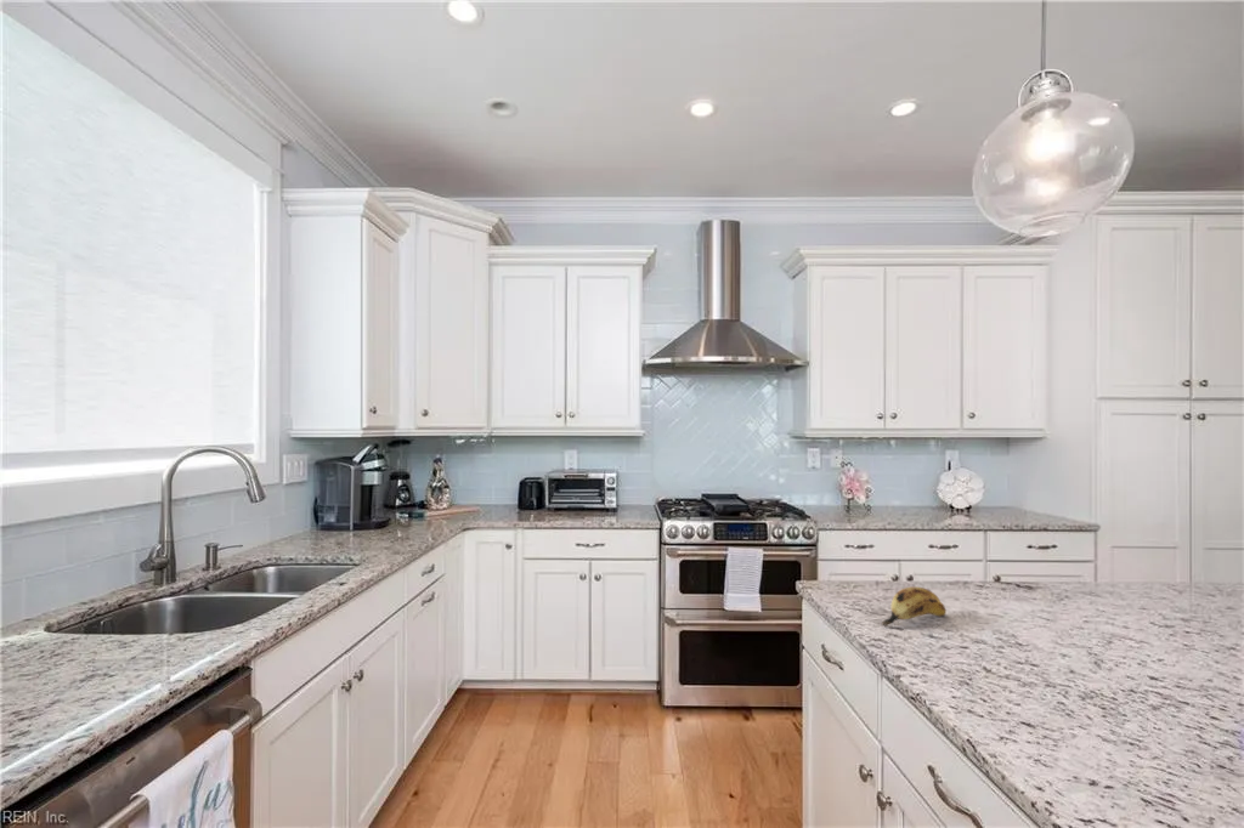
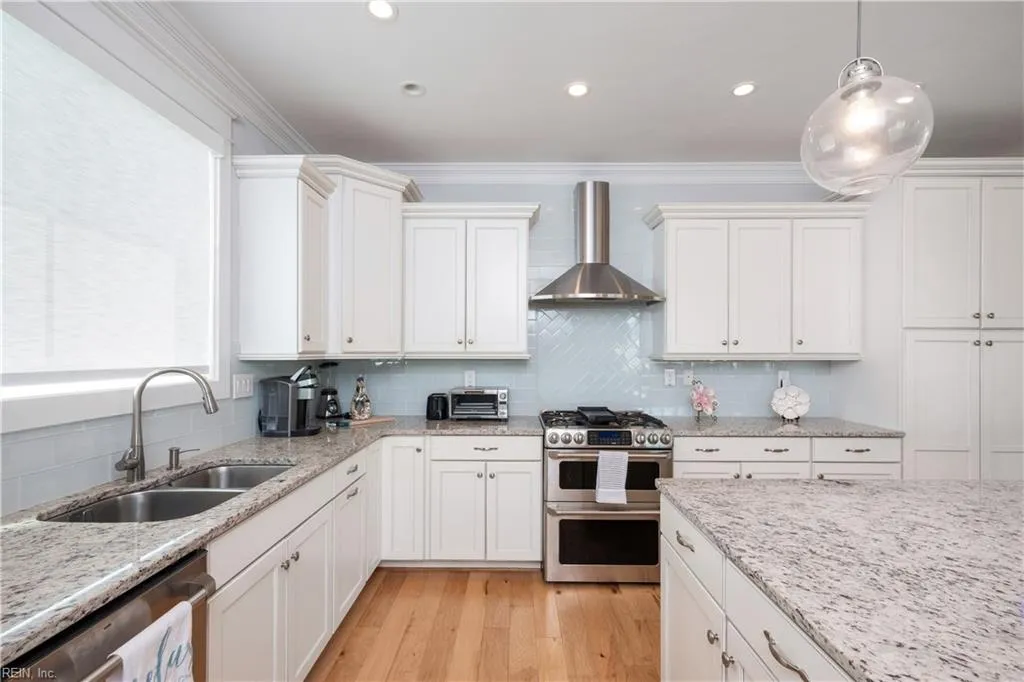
- banana (916, 605)
